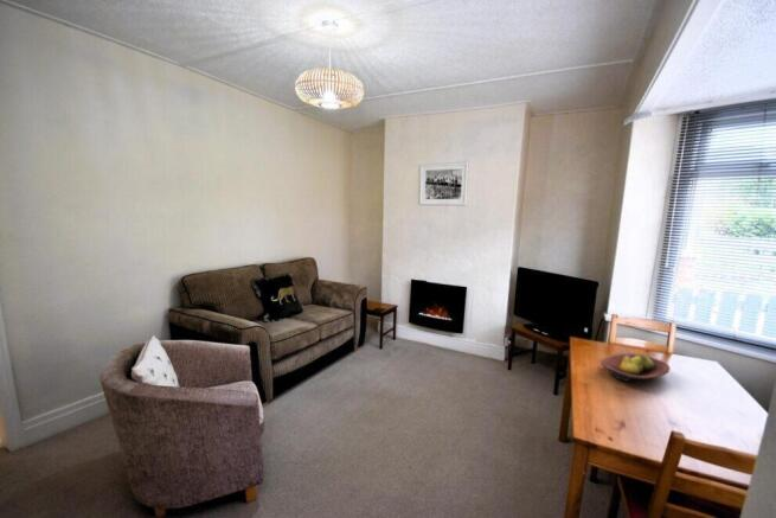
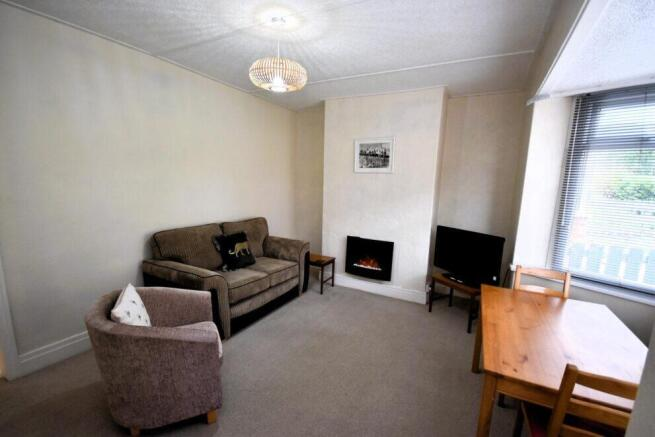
- fruit bowl (634, 364)
